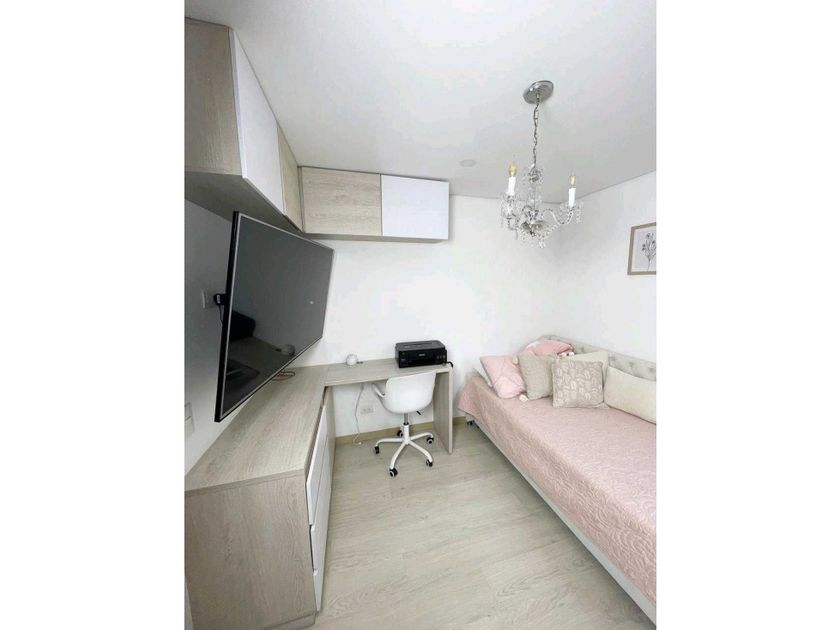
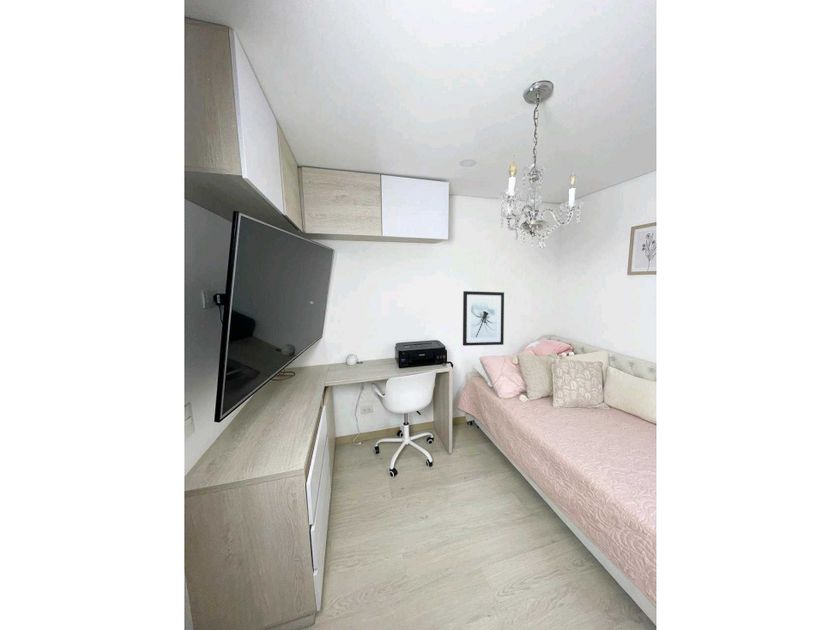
+ wall art (483, 318)
